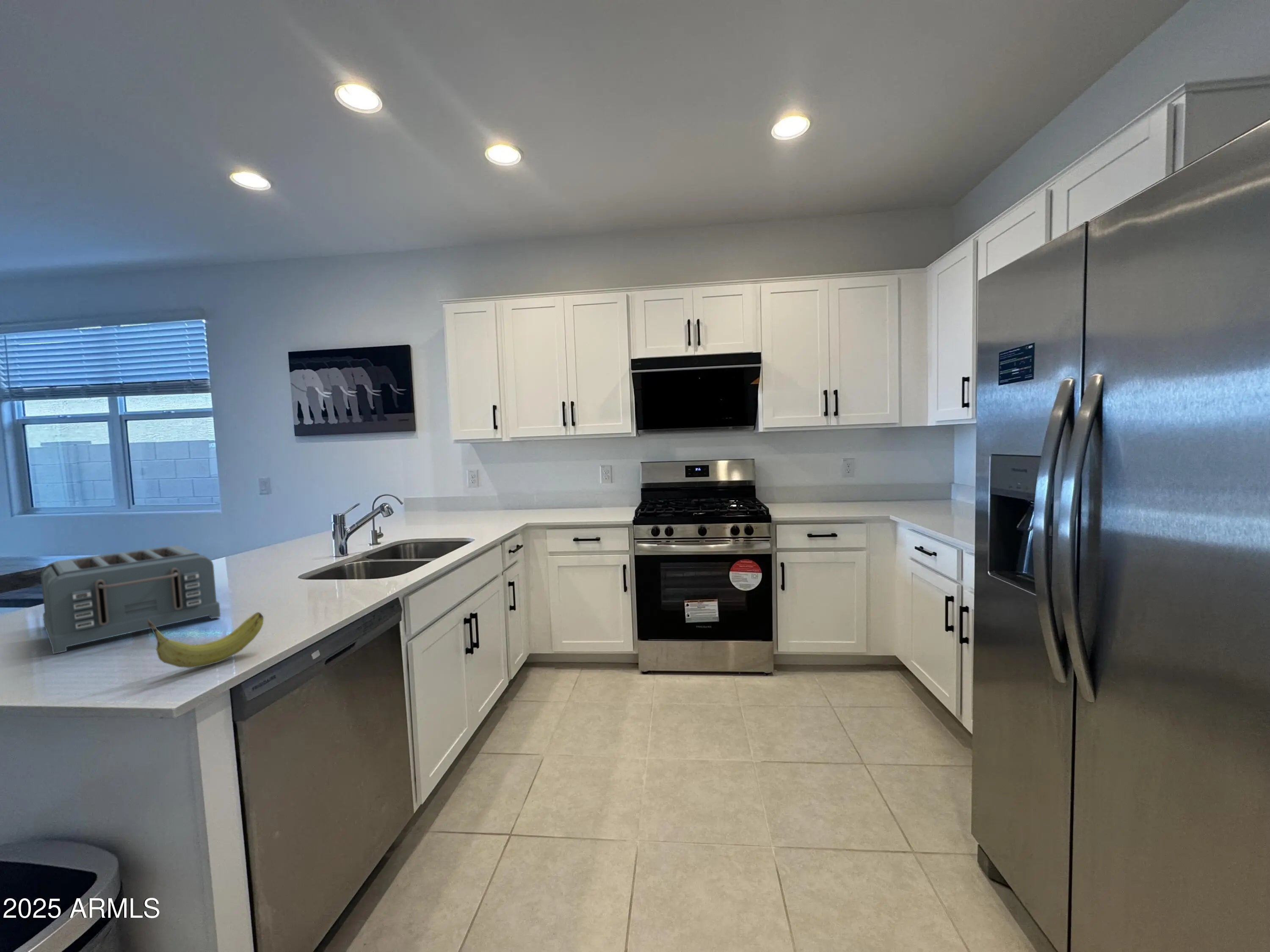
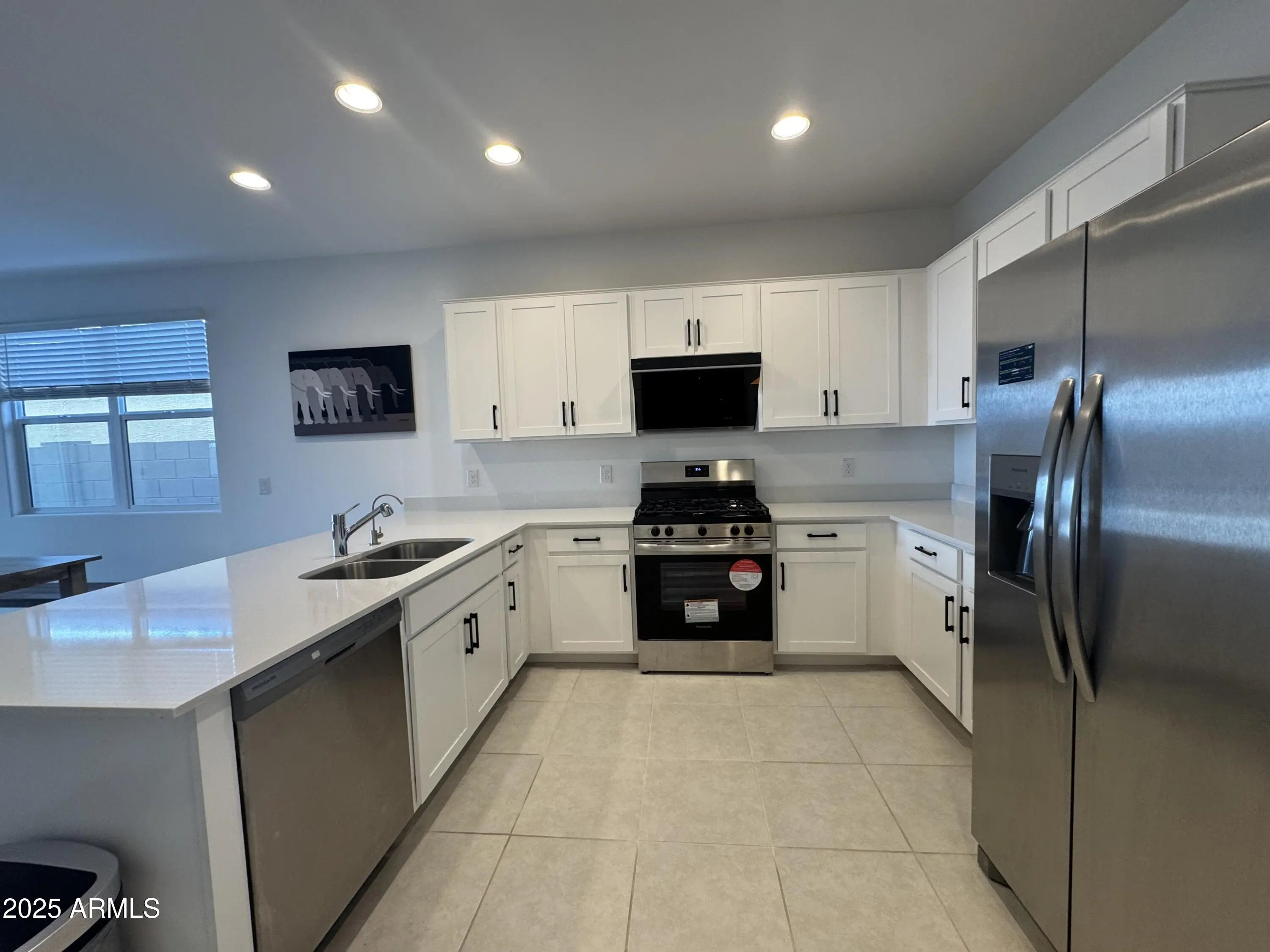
- toaster (132, 590)
- fruit (213, 641)
